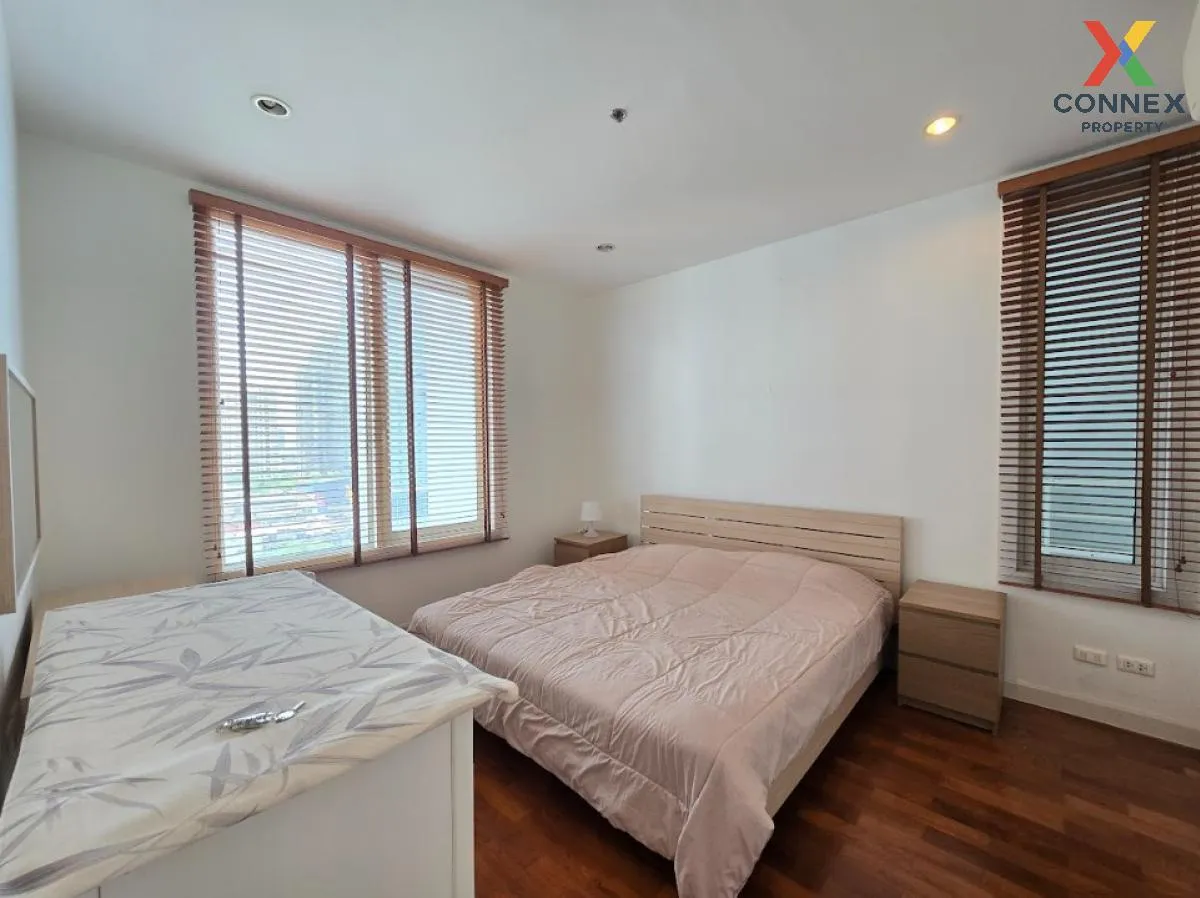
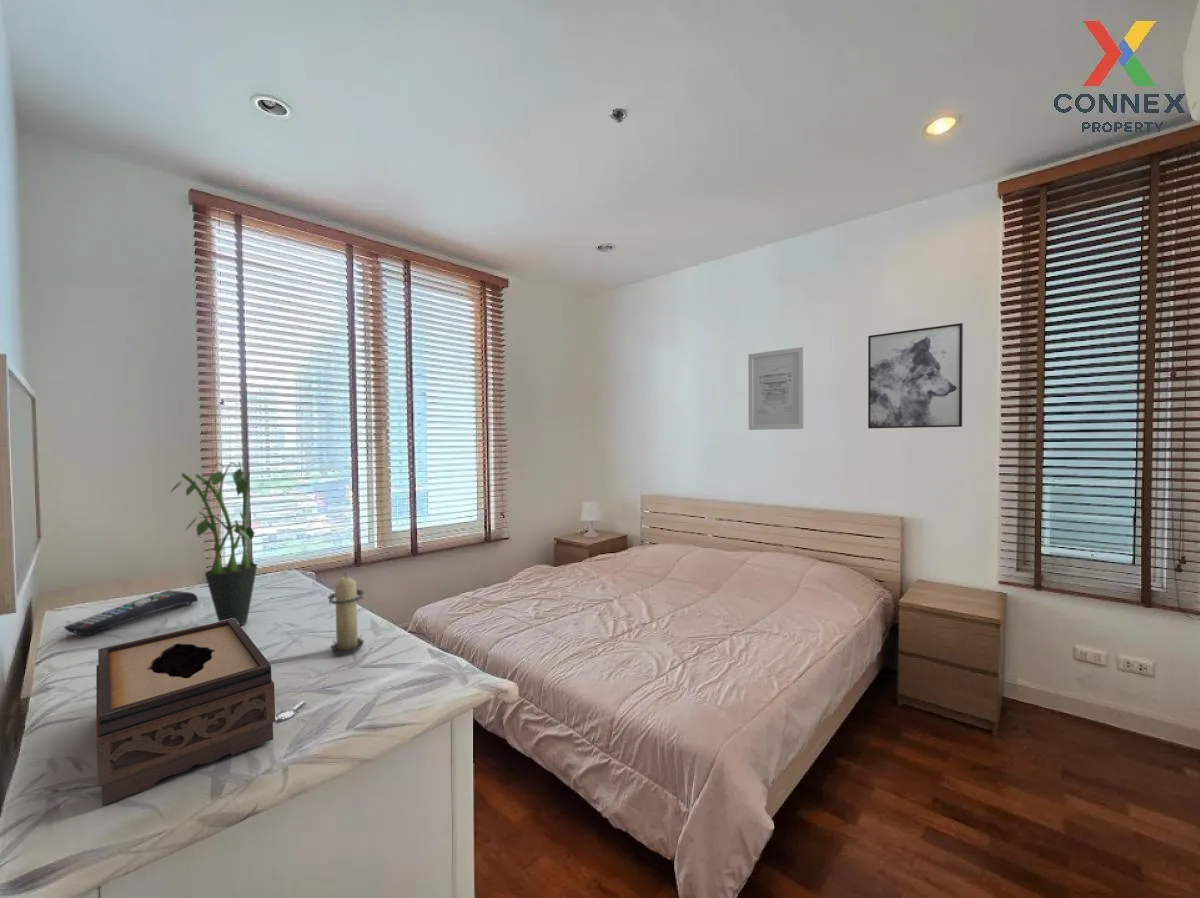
+ wall art (912, 378)
+ potted plant (220, 544)
+ tissue box (182, 692)
+ remote control (137, 610)
+ candle (346, 610)
+ wall art (775, 390)
